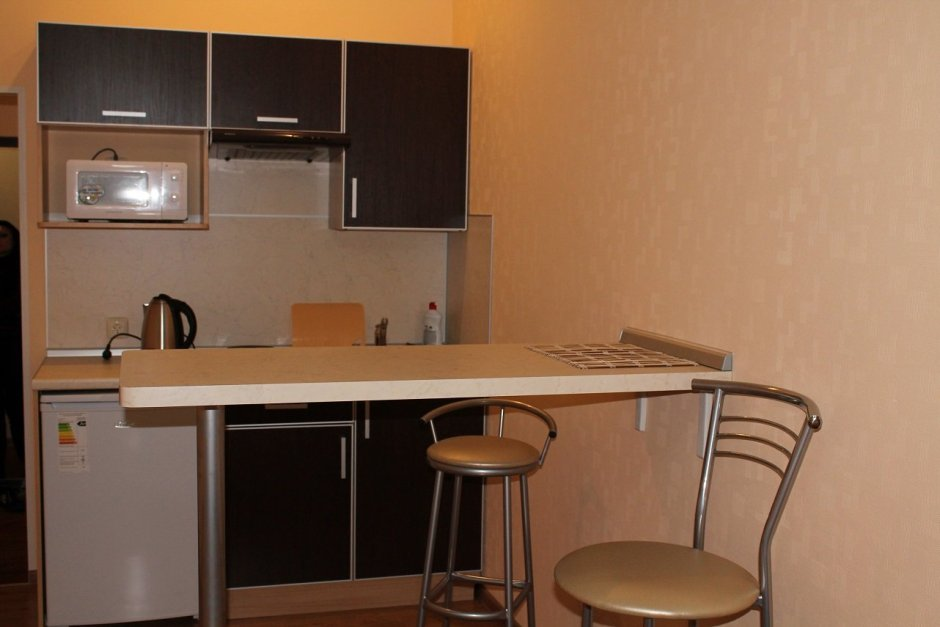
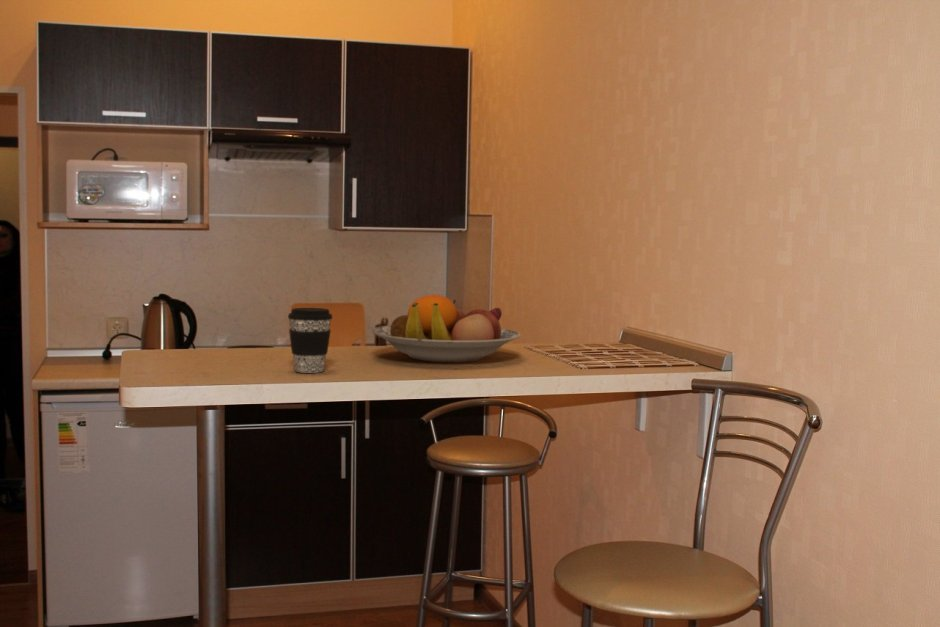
+ coffee cup (309, 340)
+ fruit bowl (446, 325)
